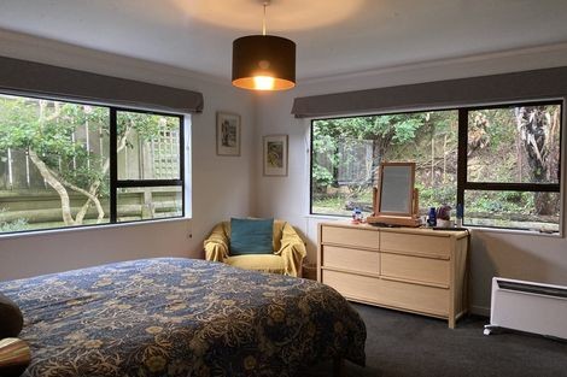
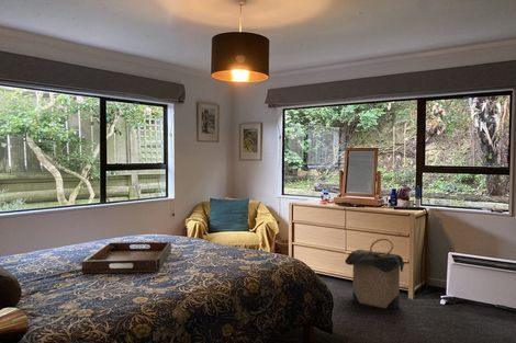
+ serving tray (131, 255)
+ laundry hamper (373, 271)
